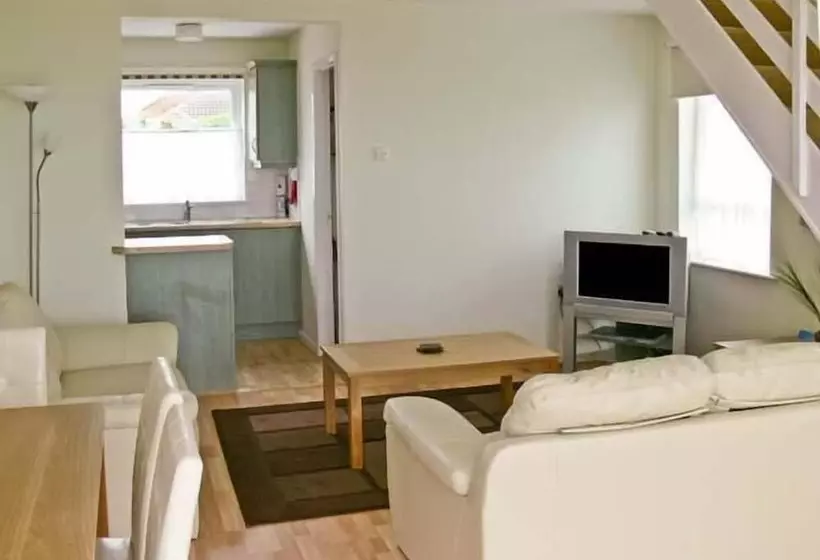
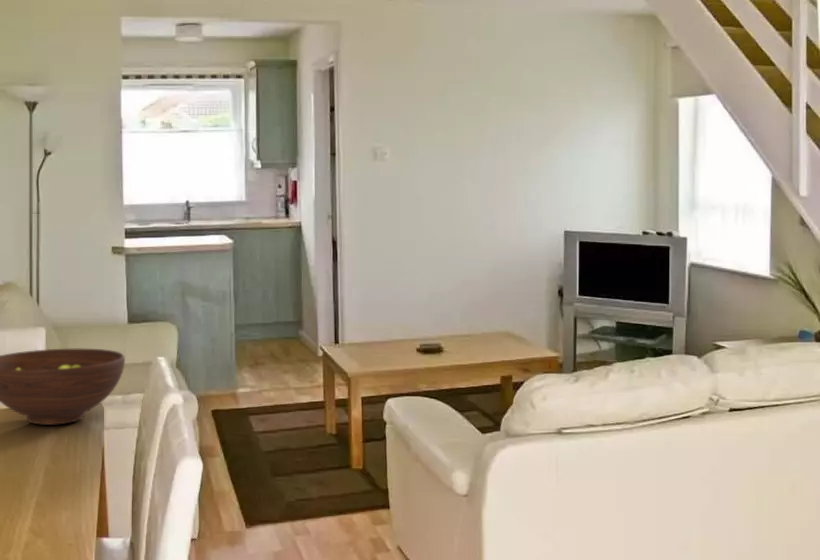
+ fruit bowl (55, 389)
